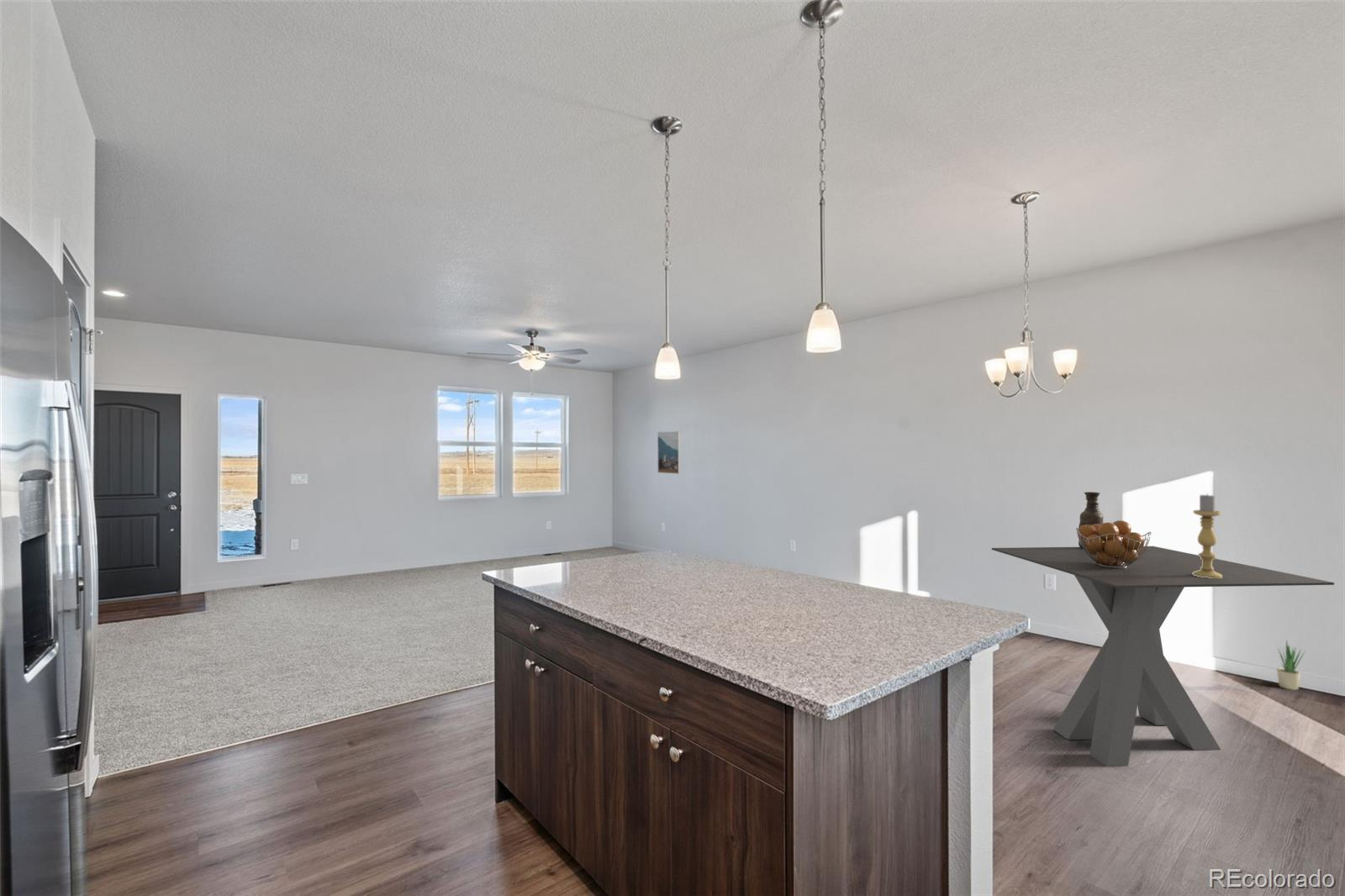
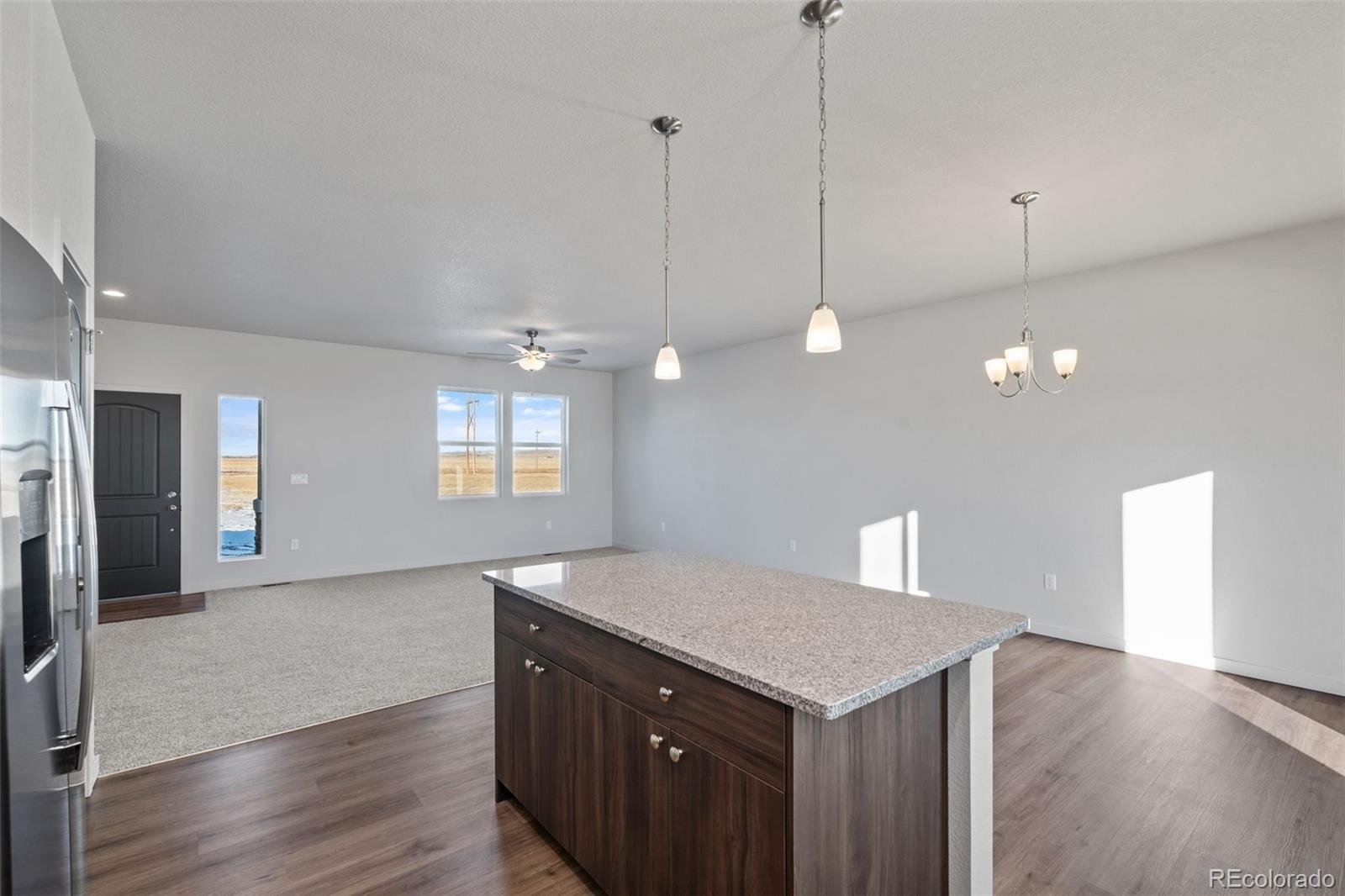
- fruit basket (1112, 543)
- potted plant (1290, 664)
- dining table (1137, 651)
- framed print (668, 452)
- candle holder (1206, 534)
- vase (1091, 519)
